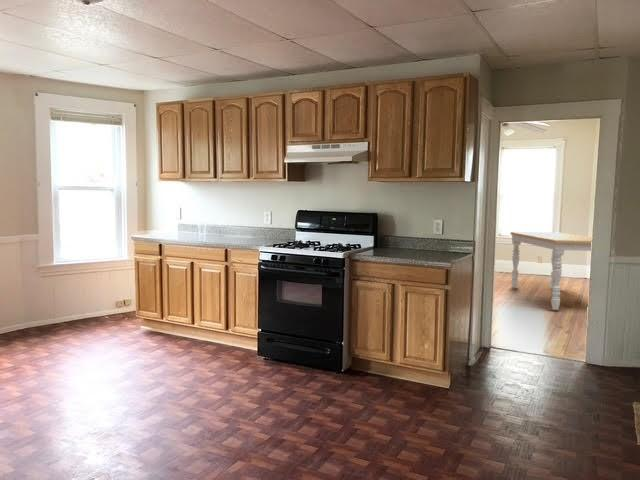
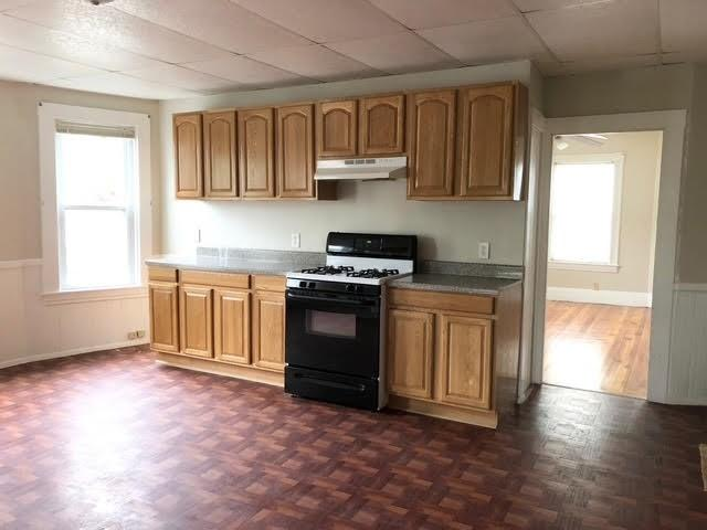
- dining table (556, 267)
